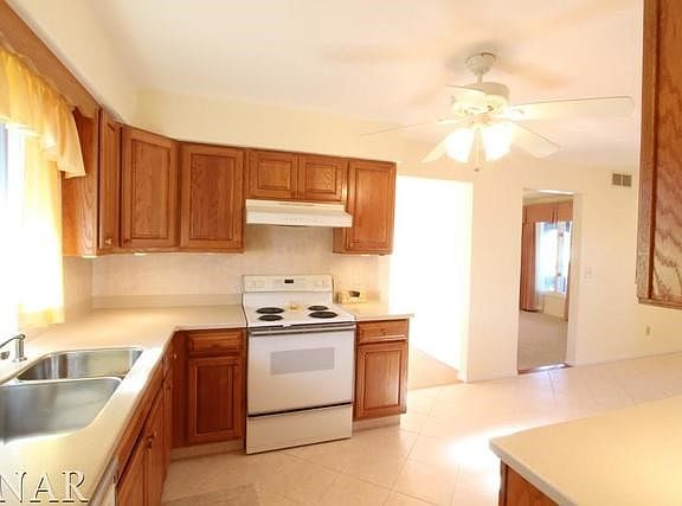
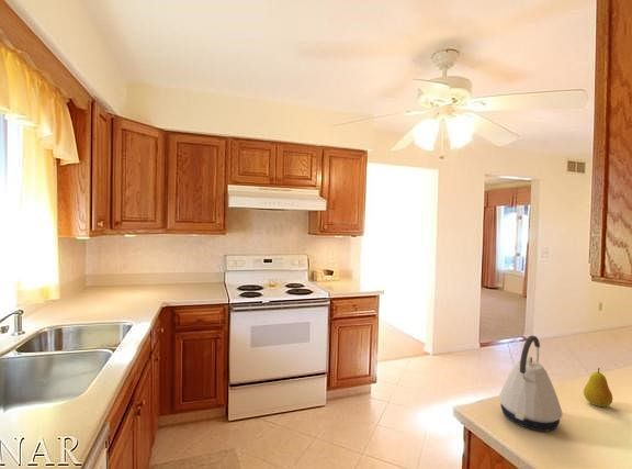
+ kettle (530, 377)
+ fruit (598, 386)
